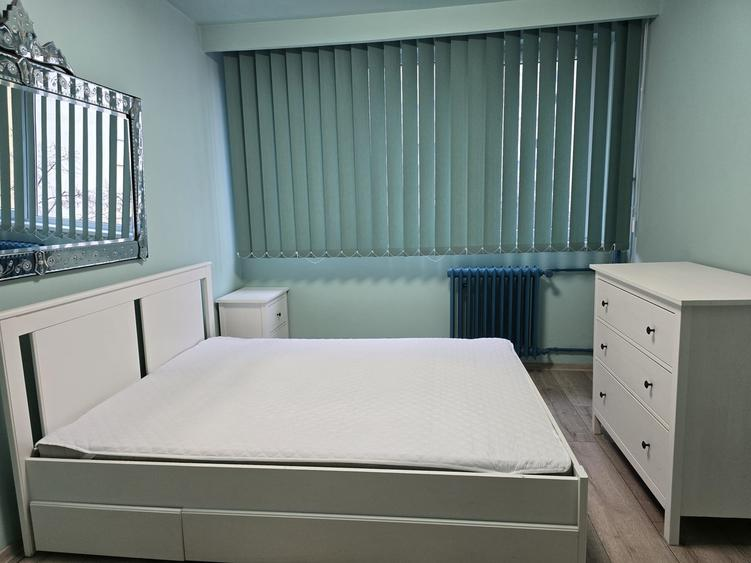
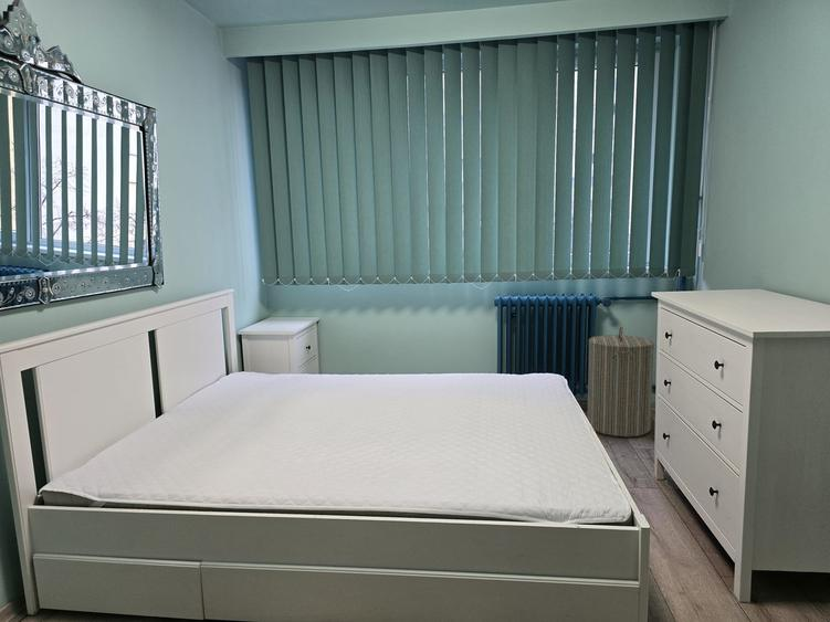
+ laundry hamper (619, 377)
